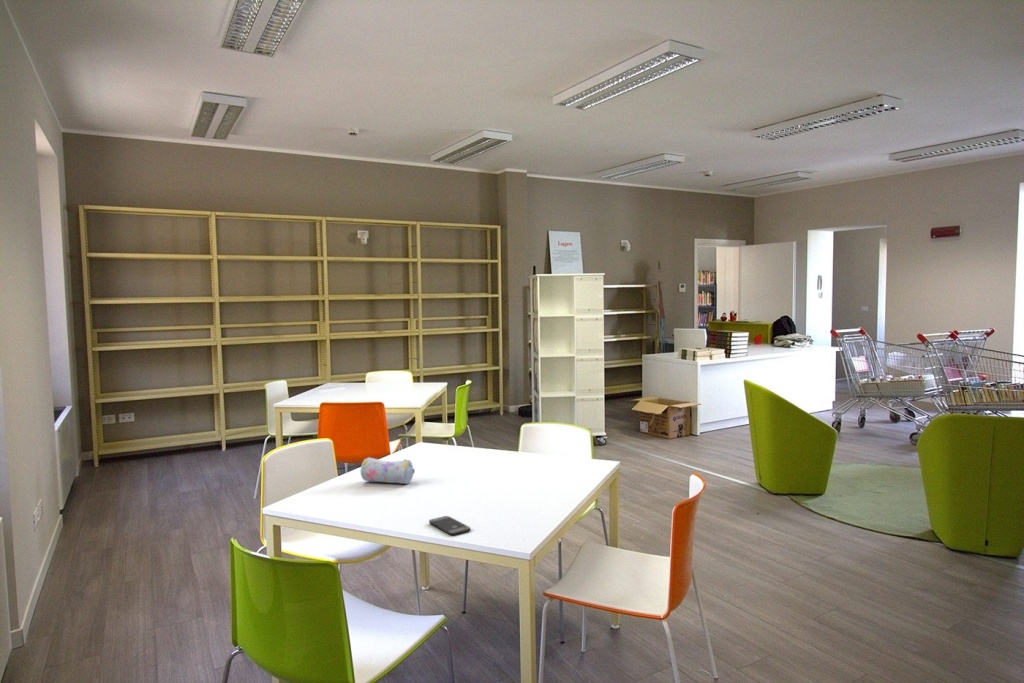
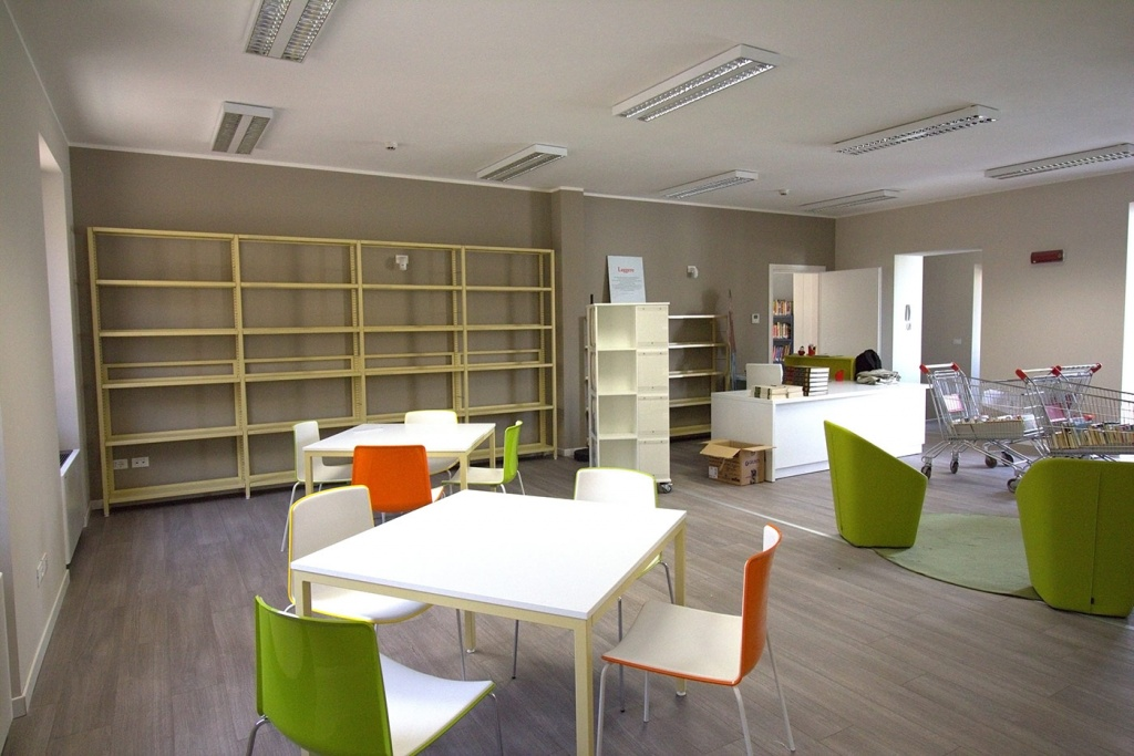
- smartphone (449, 525)
- pencil case (387, 470)
